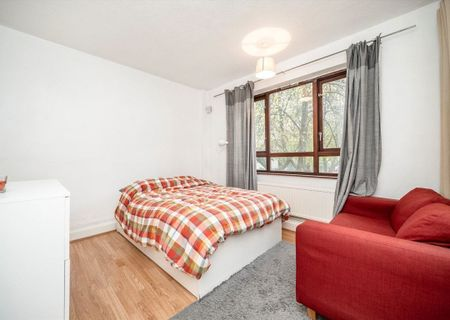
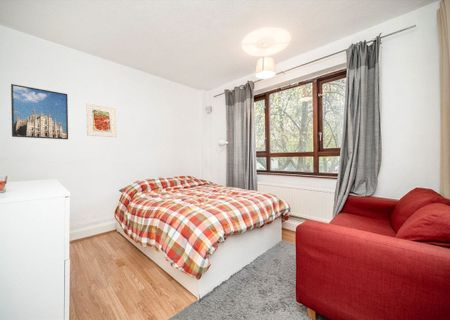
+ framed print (102, 121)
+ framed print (41, 113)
